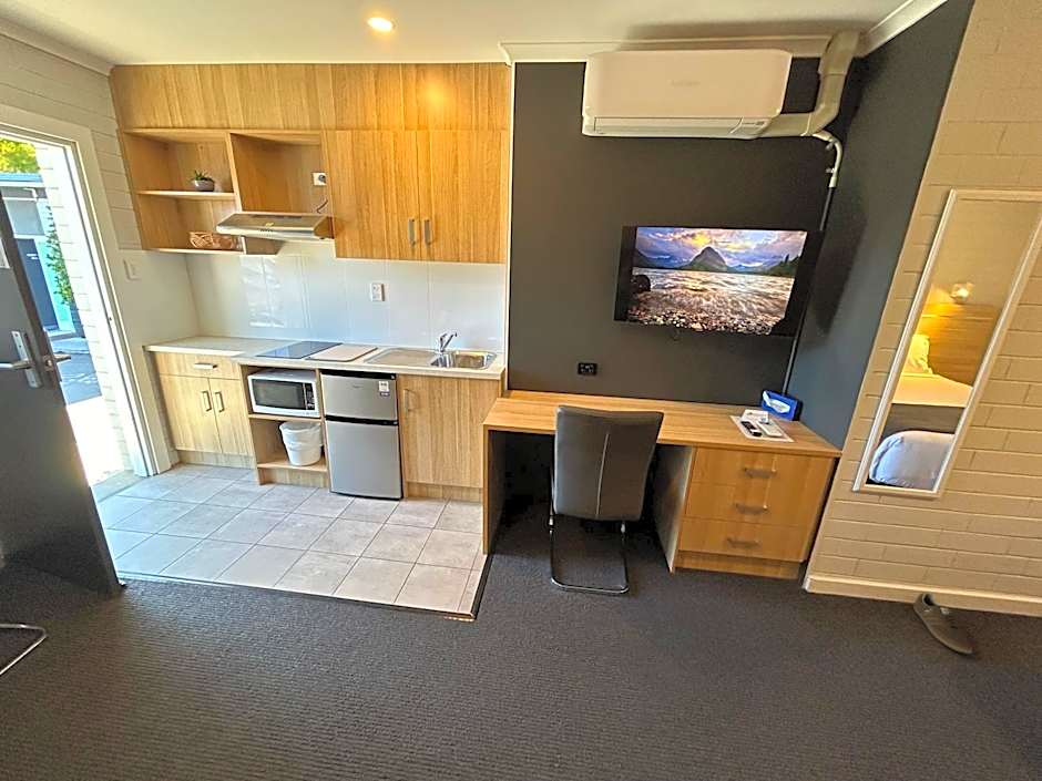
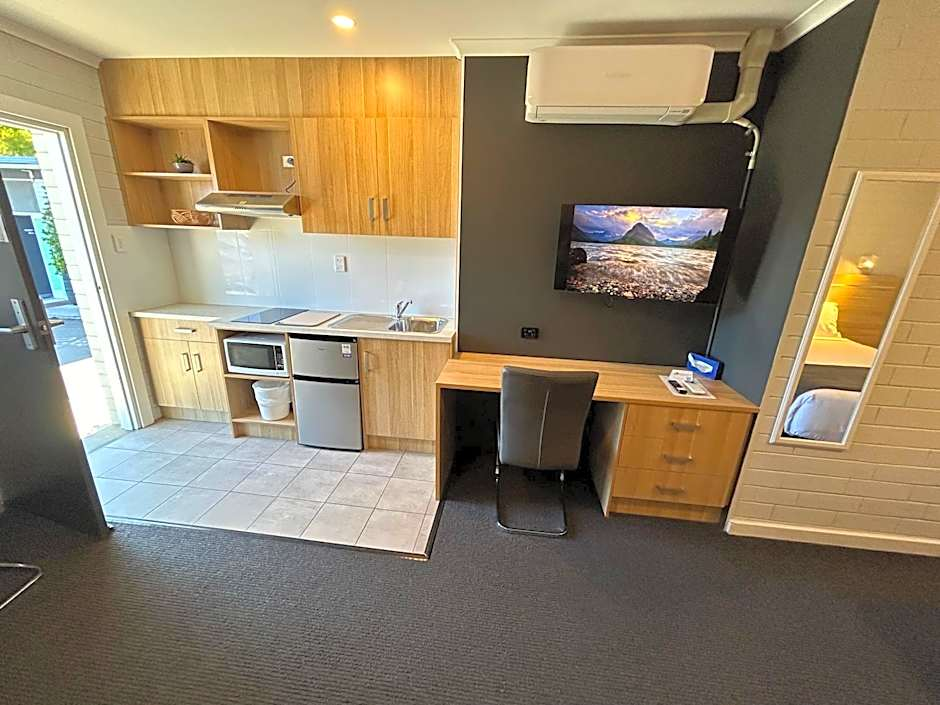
- sneaker (941, 619)
